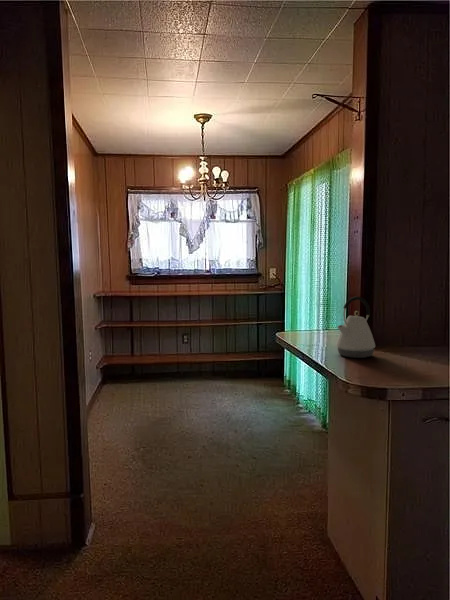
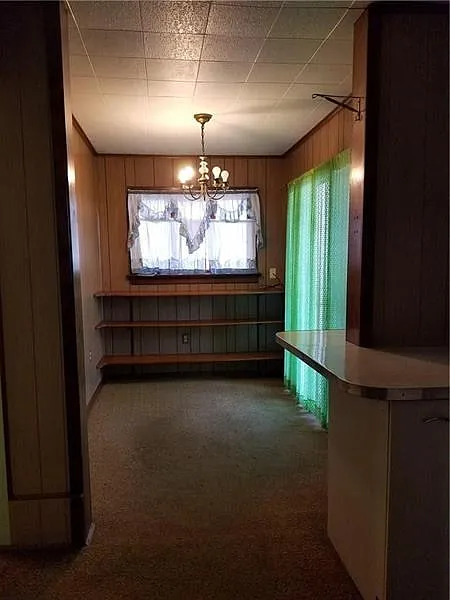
- kettle (354, 326)
